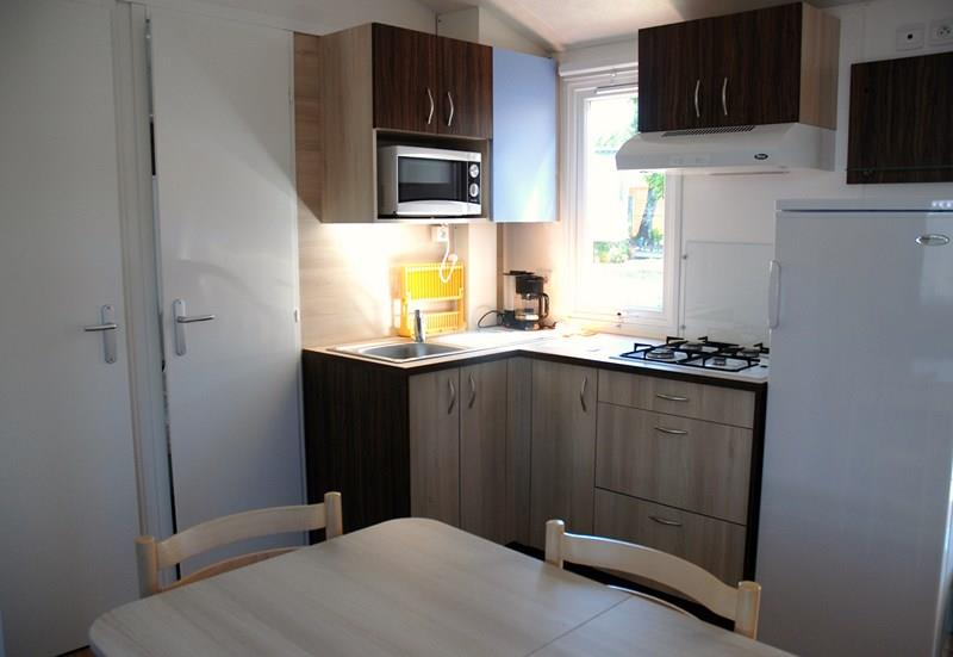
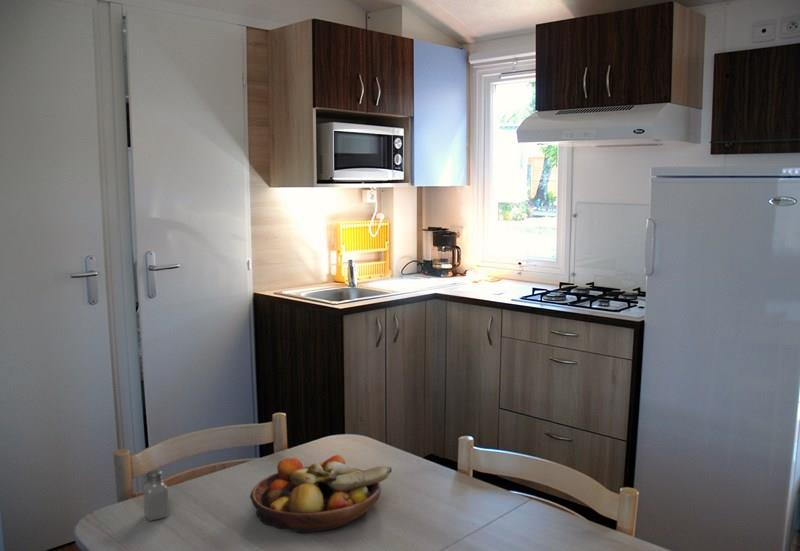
+ saltshaker (155, 493)
+ fruit bowl (318, 482)
